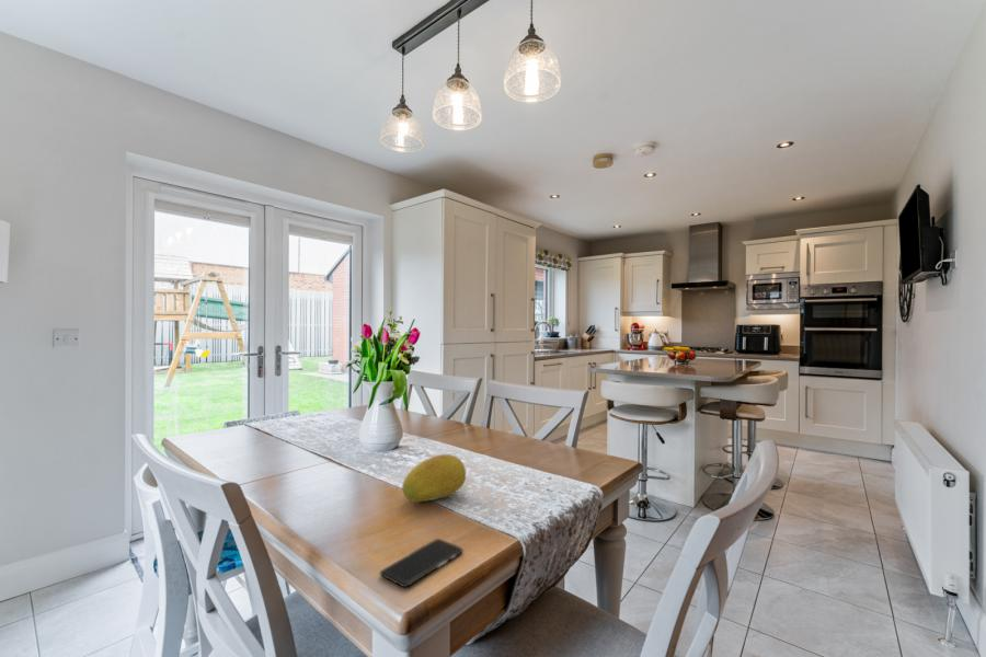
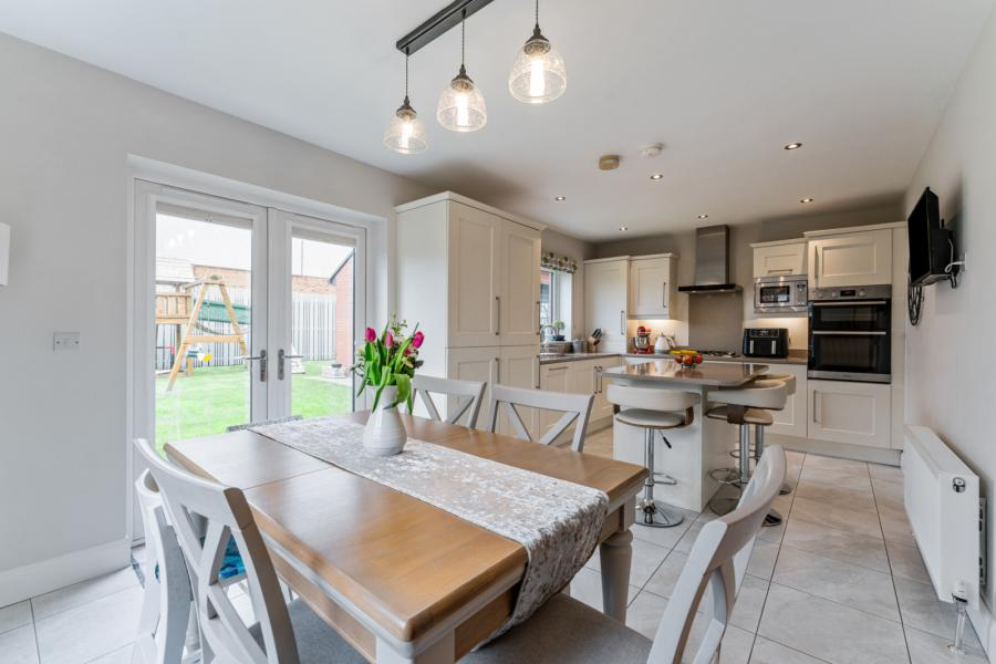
- fruit (433, 477)
- smartphone (423, 561)
